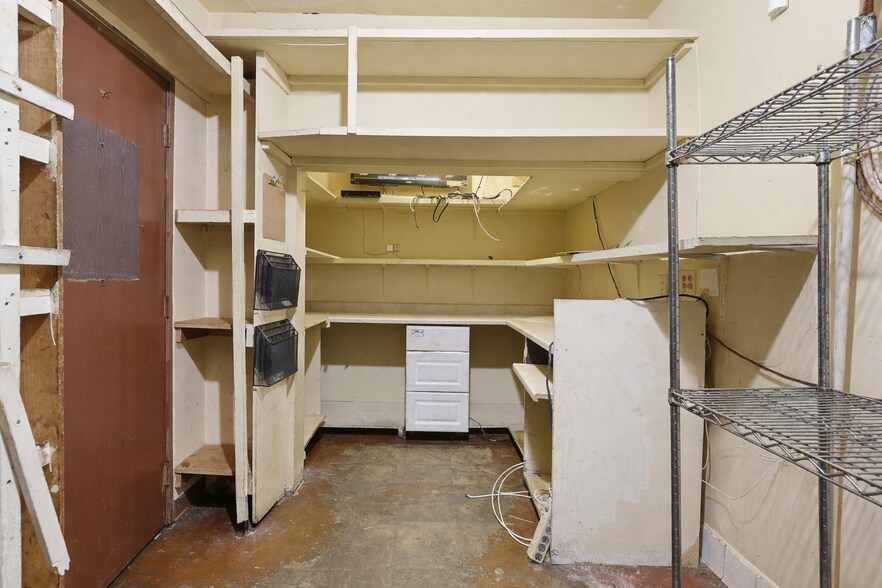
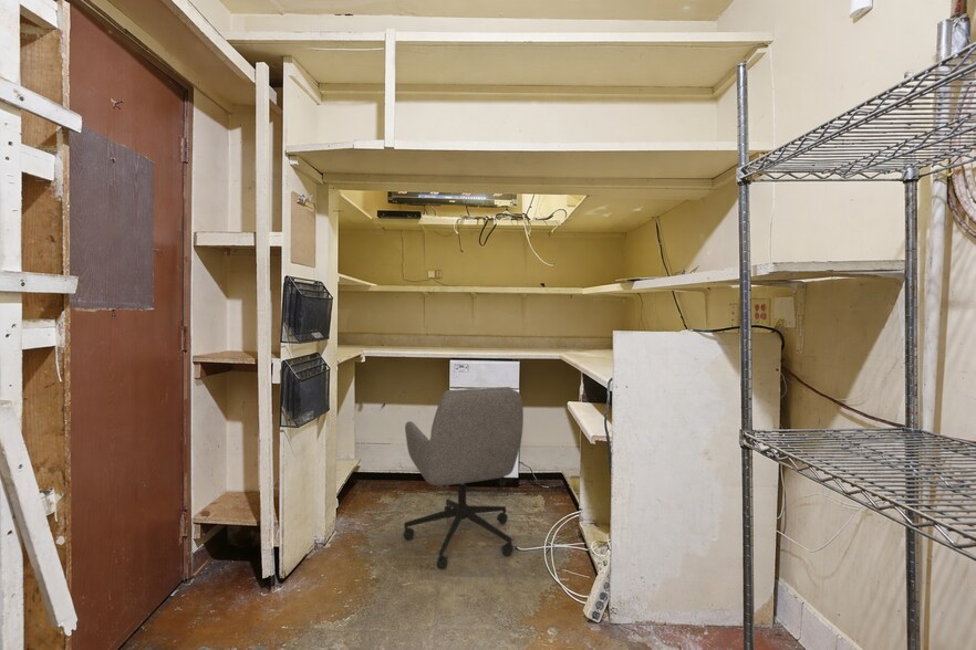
+ office chair (463, 460)
